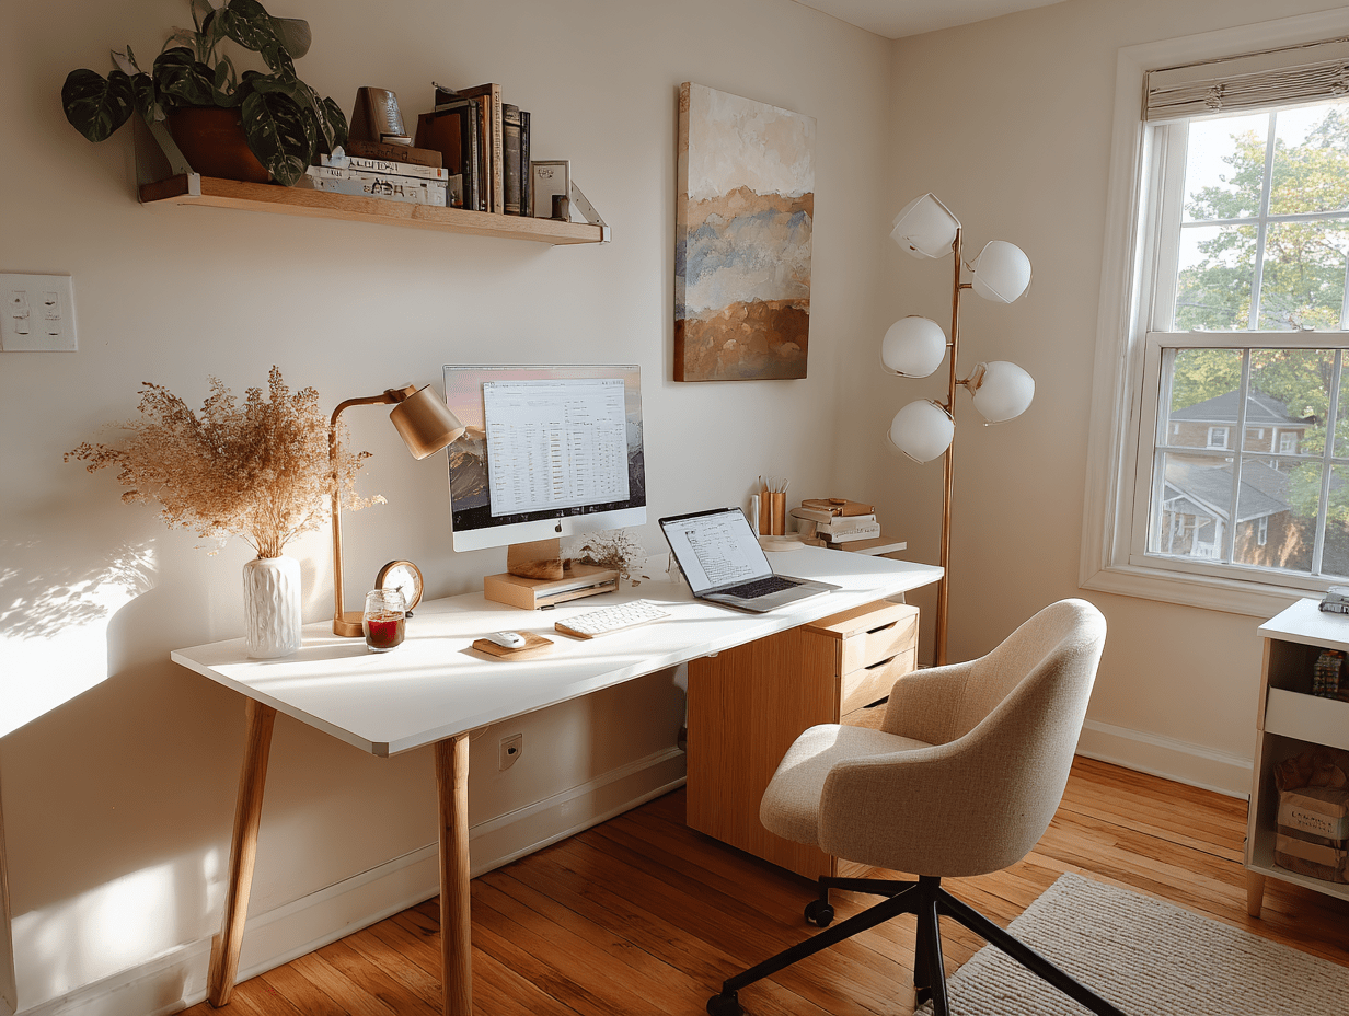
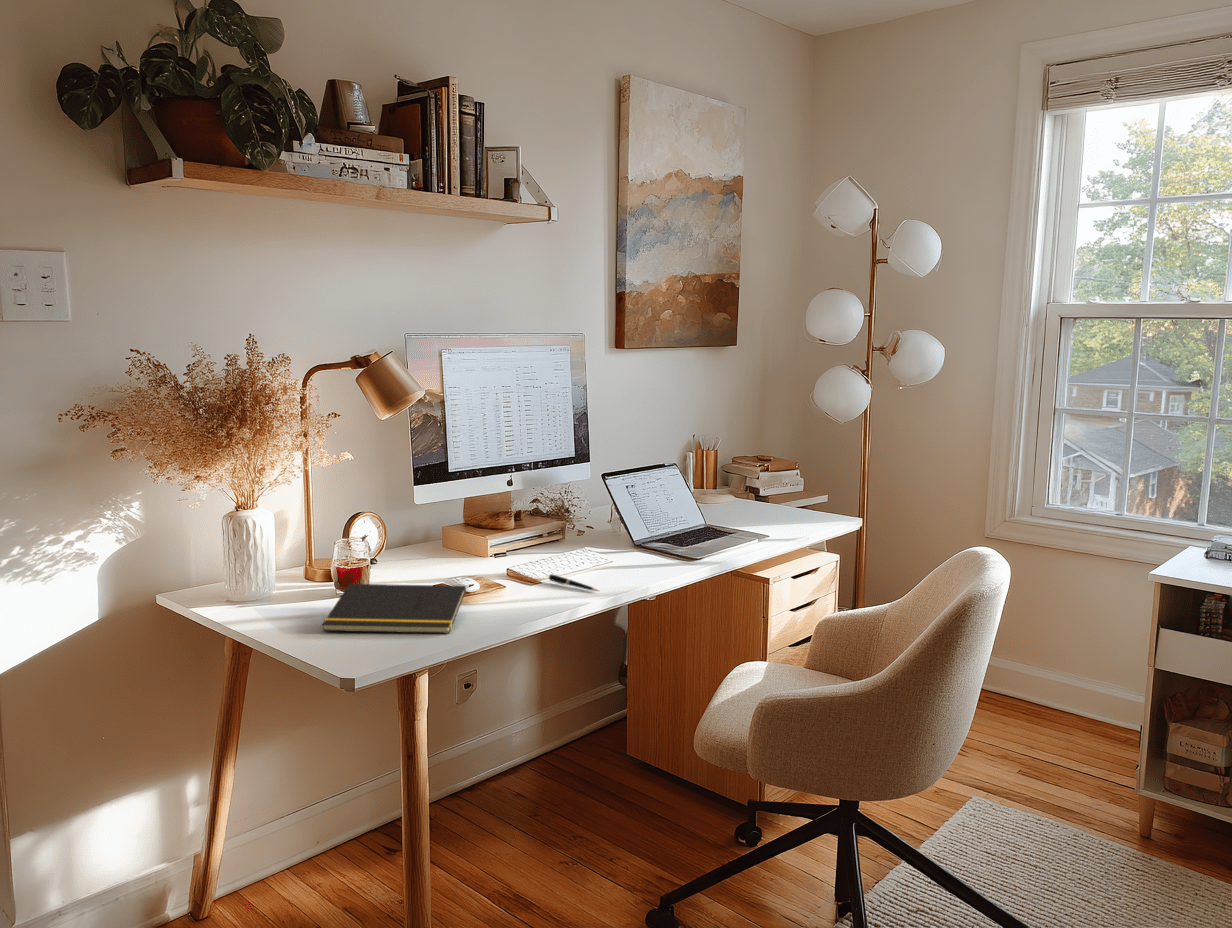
+ notepad (397, 607)
+ pen (574, 583)
